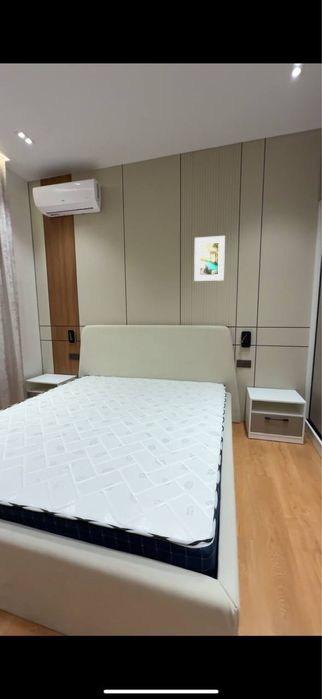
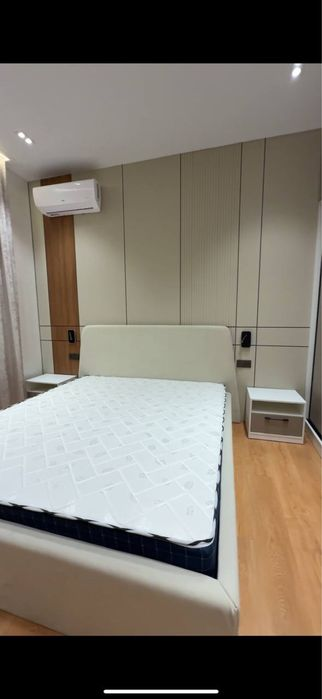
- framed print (209, 259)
